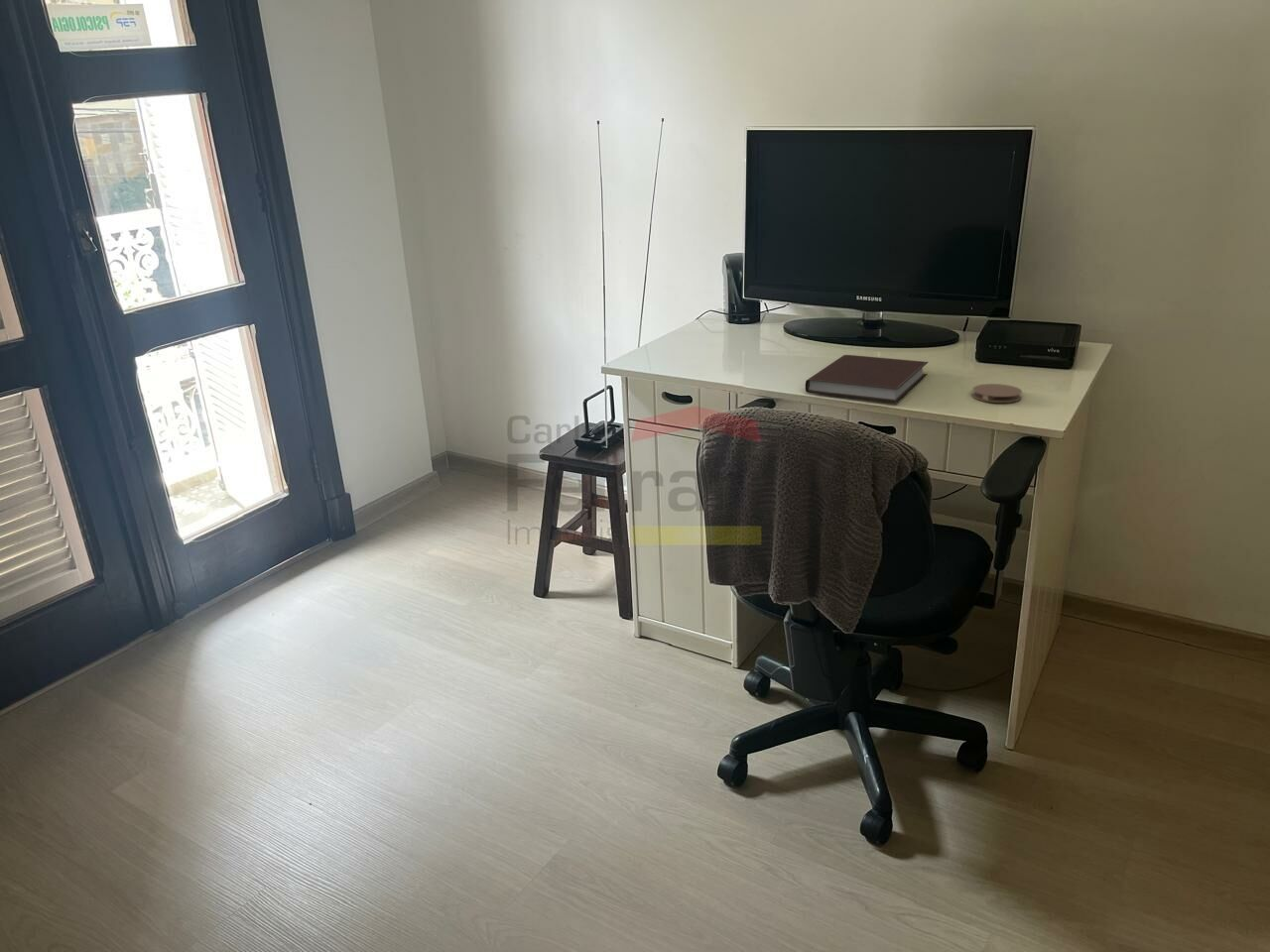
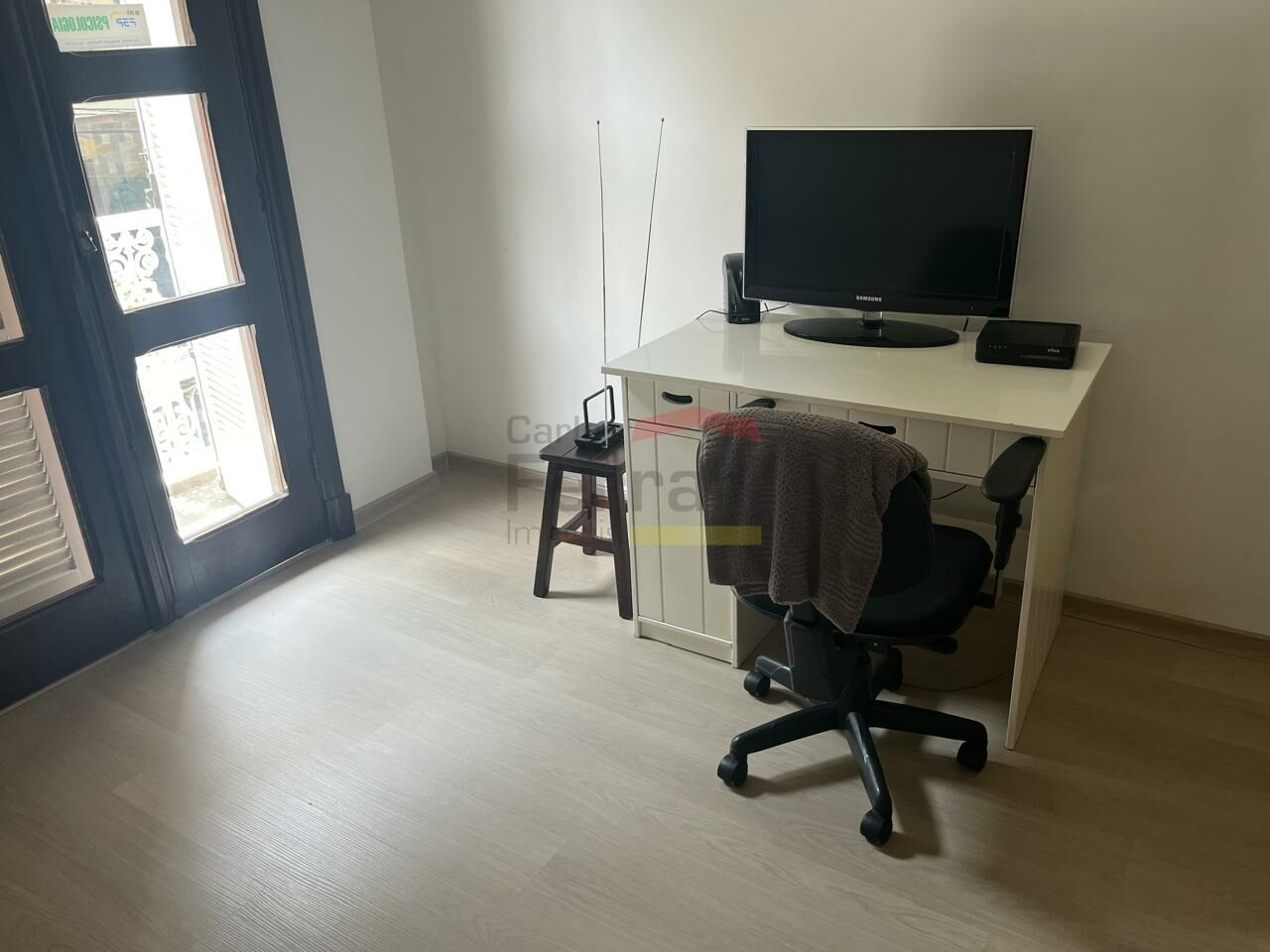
- coaster (996, 393)
- notebook (867, 377)
